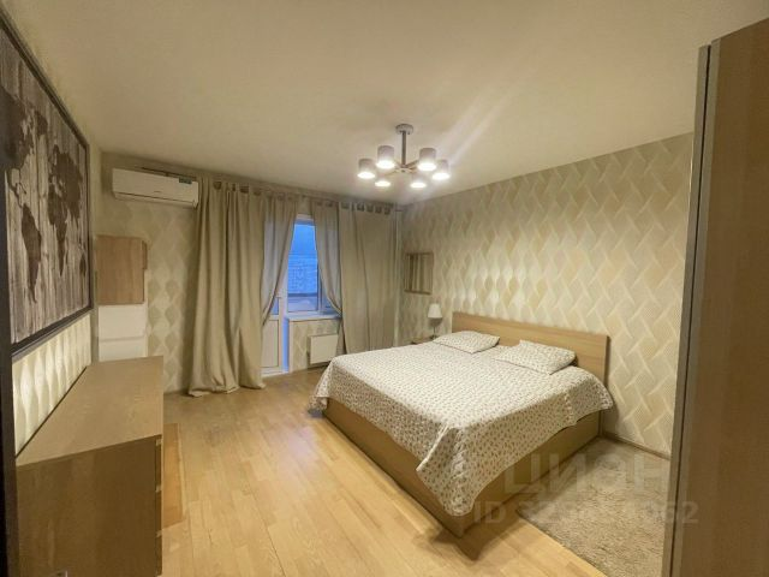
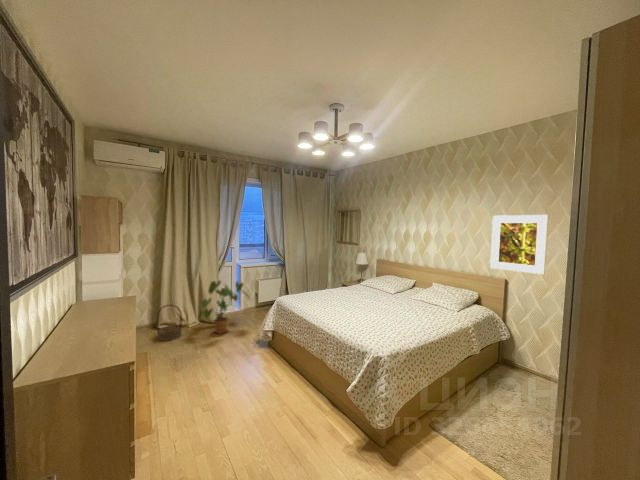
+ house plant (224, 305)
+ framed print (517, 243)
+ basket (169, 326)
